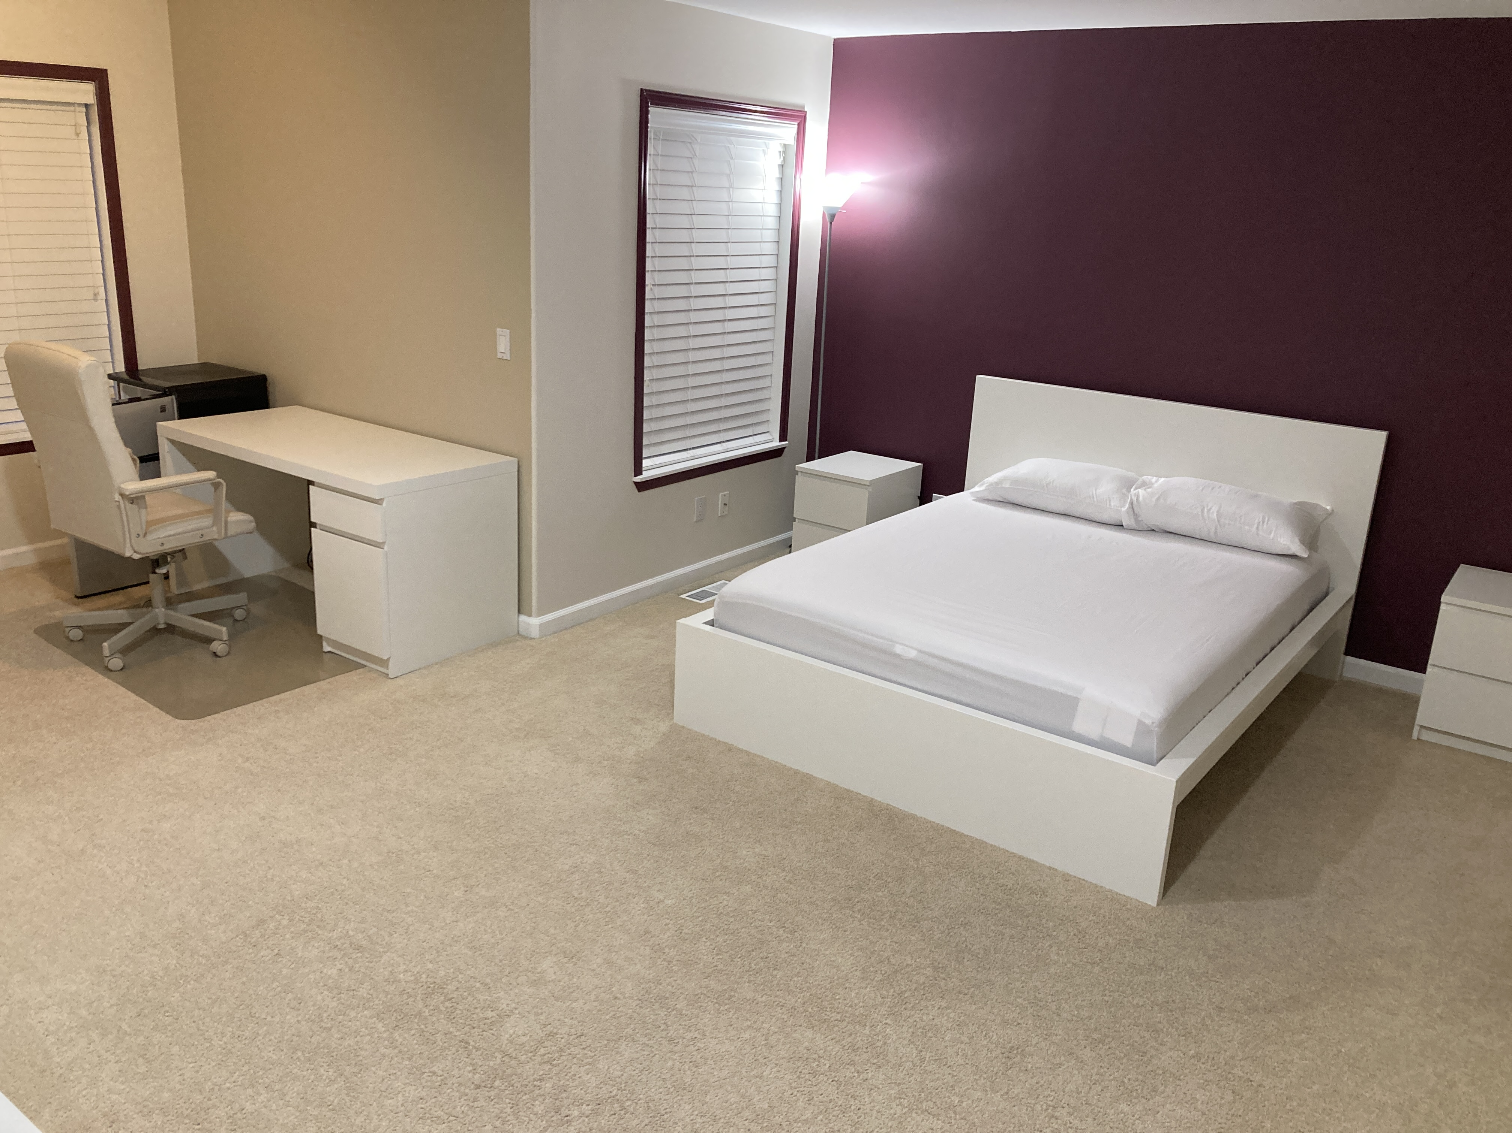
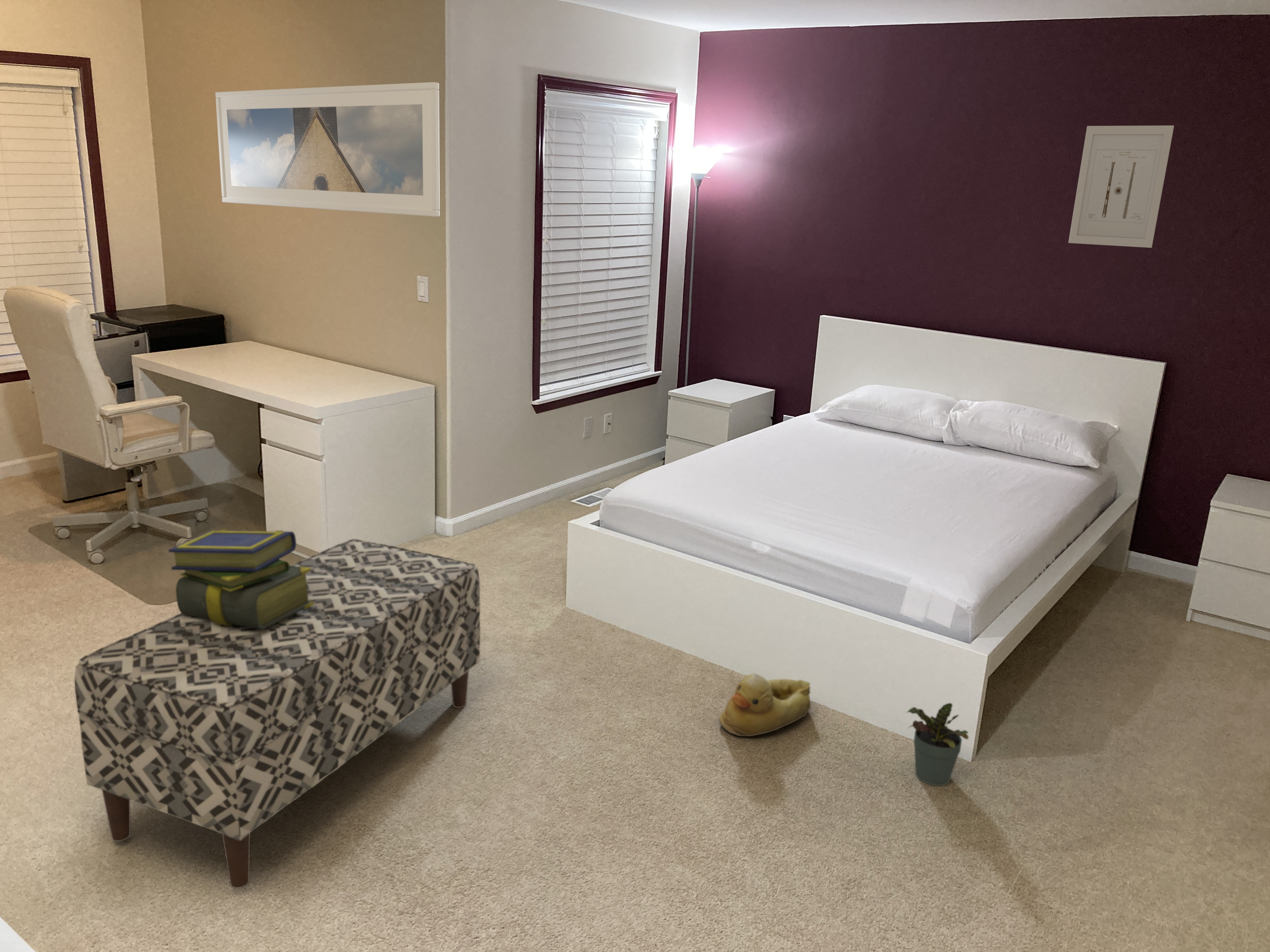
+ potted plant (933, 740)
+ wall art (1119, 186)
+ bench (307, 686)
+ rubber duck (767, 693)
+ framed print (318, 149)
+ stack of books (238, 574)
